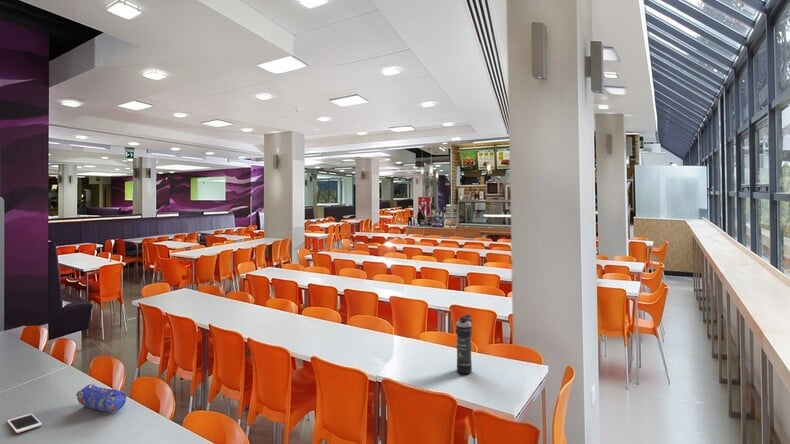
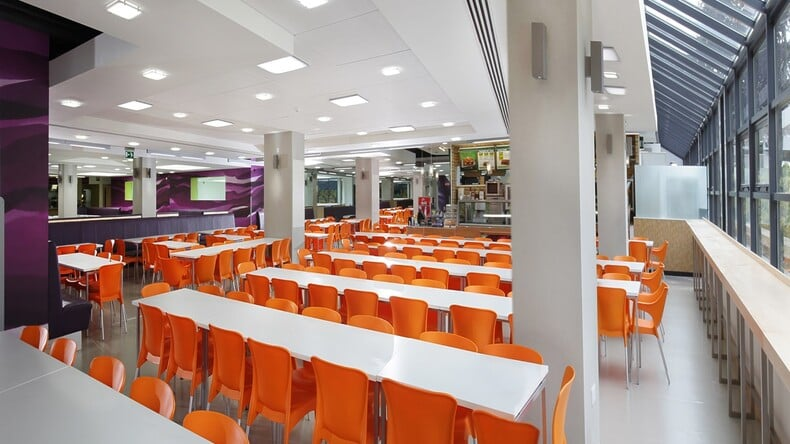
- pencil case (101, 397)
- smoke grenade (465, 342)
- cell phone (24, 422)
